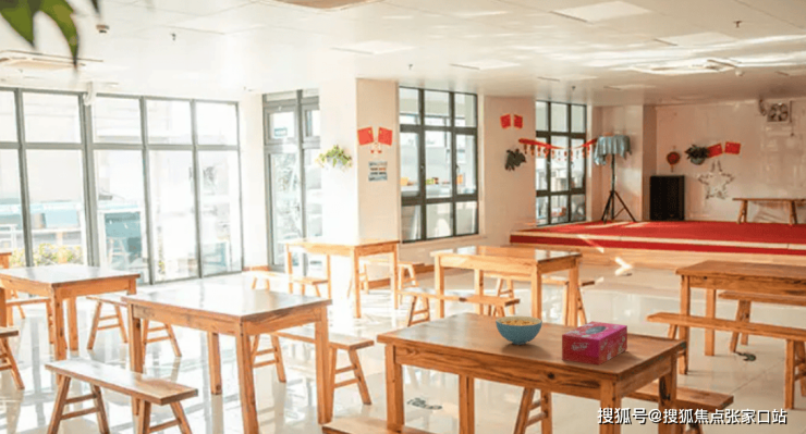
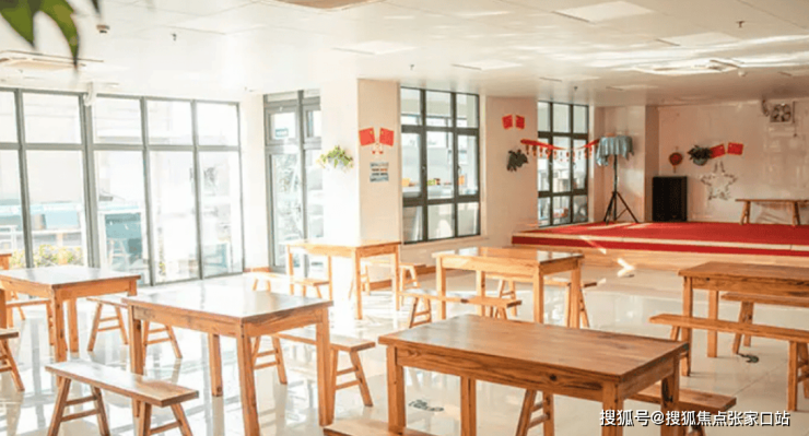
- cereal bowl (518, 332)
- tissue box (595, 342)
